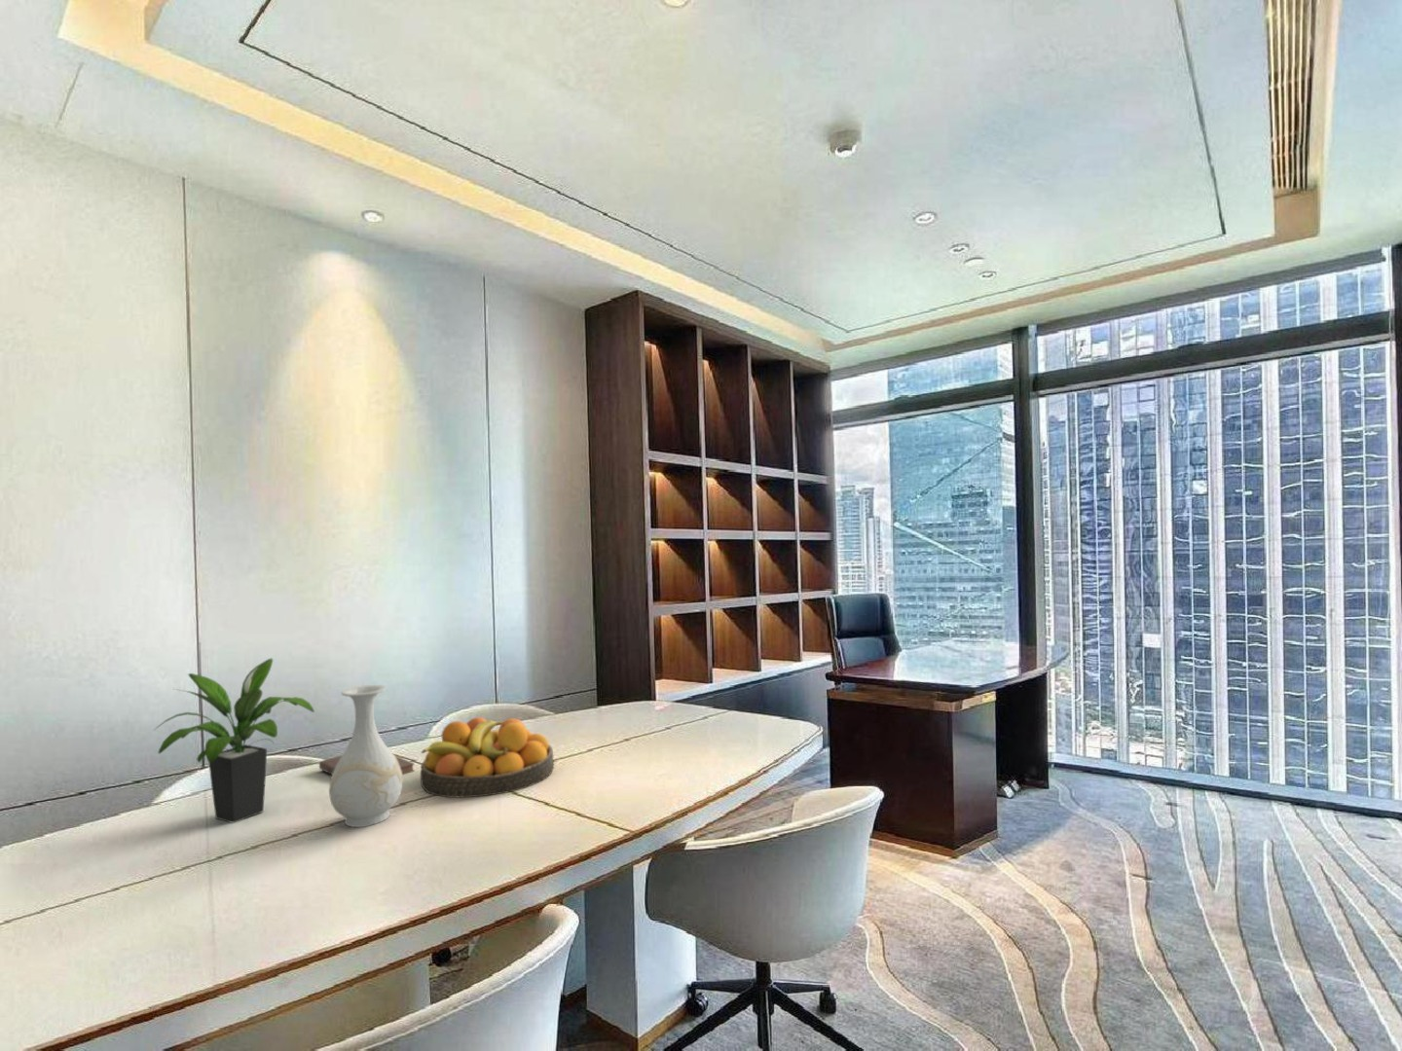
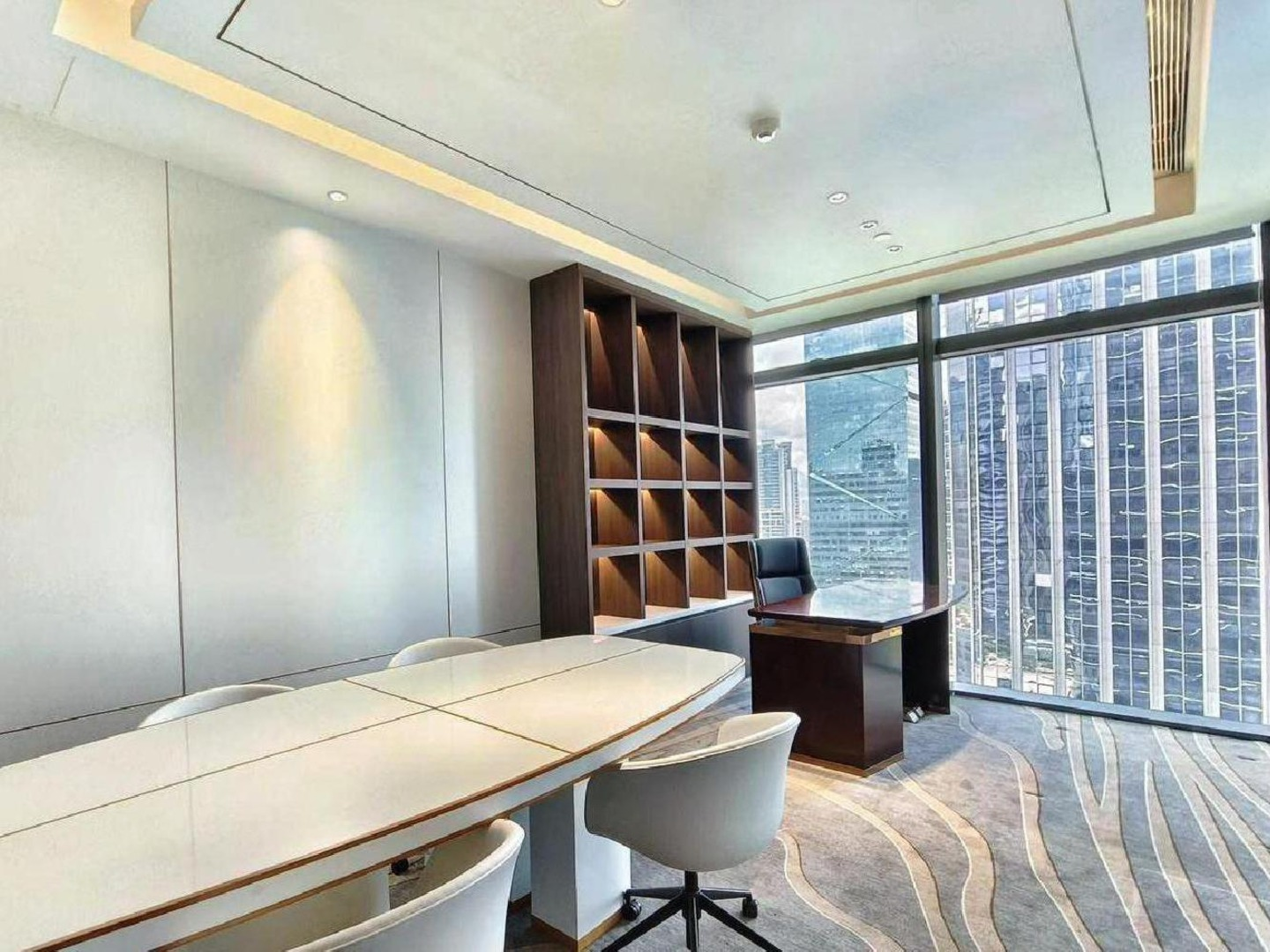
- fruit bowl (488, 747)
- vase (365, 753)
- book (341, 756)
- potted plant (238, 742)
